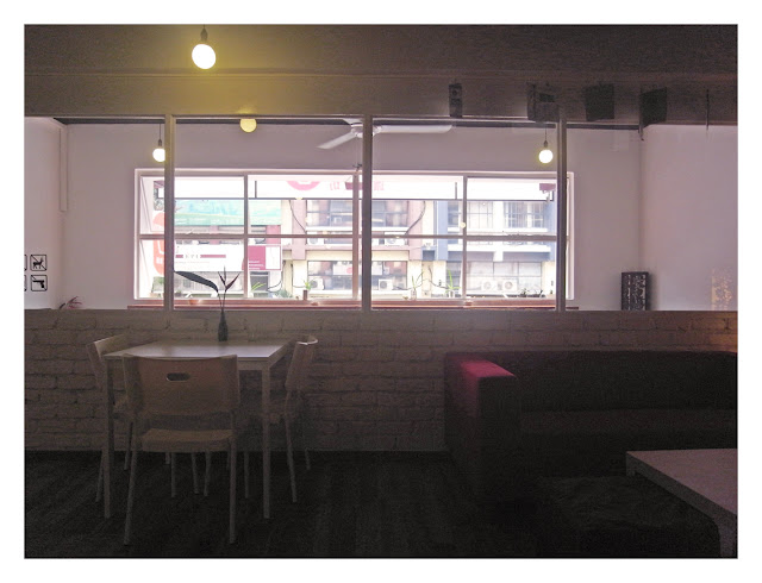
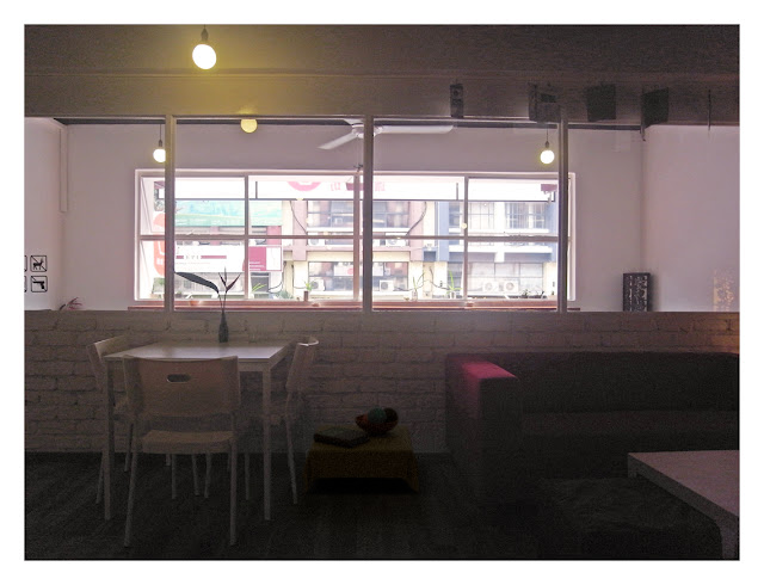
+ side table (362, 441)
